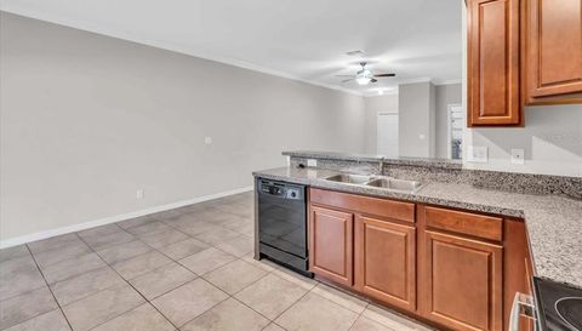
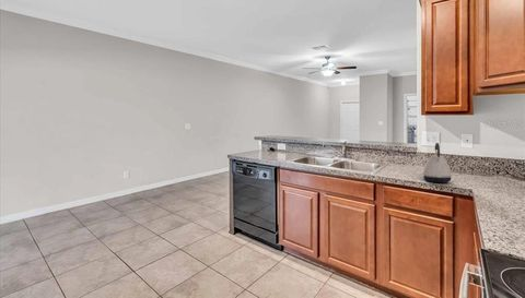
+ kettle (436, 162)
